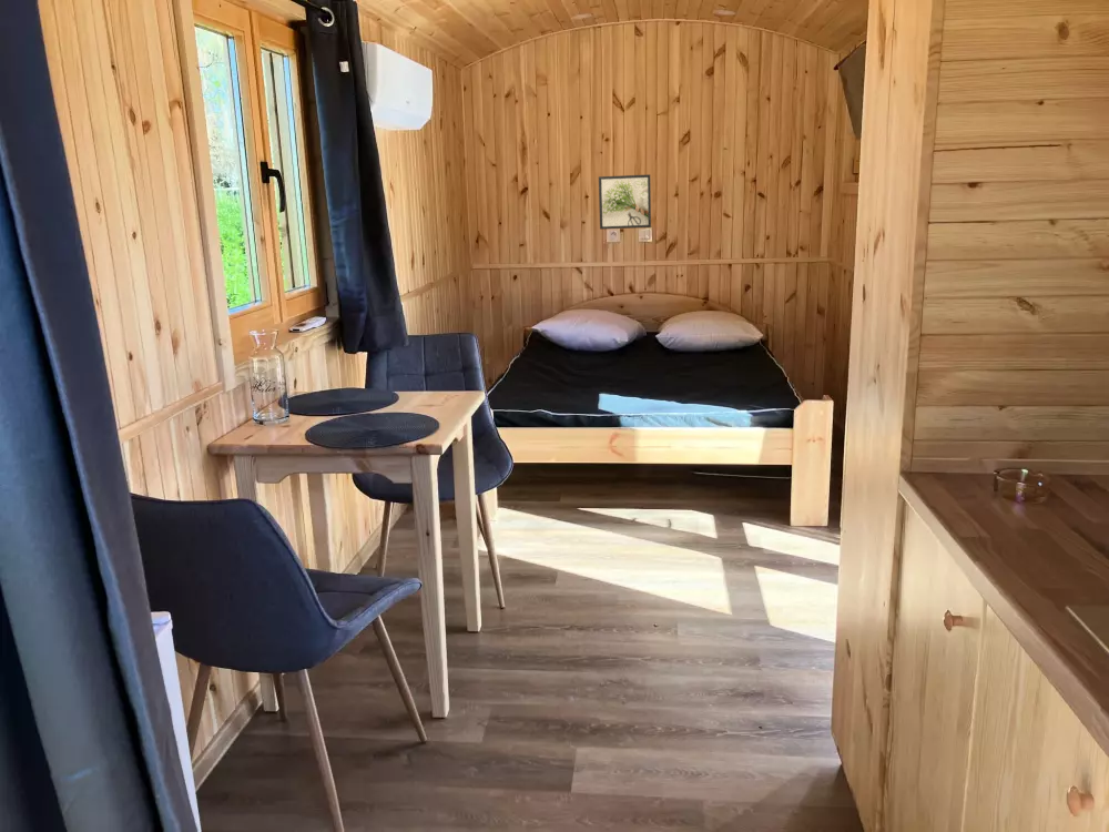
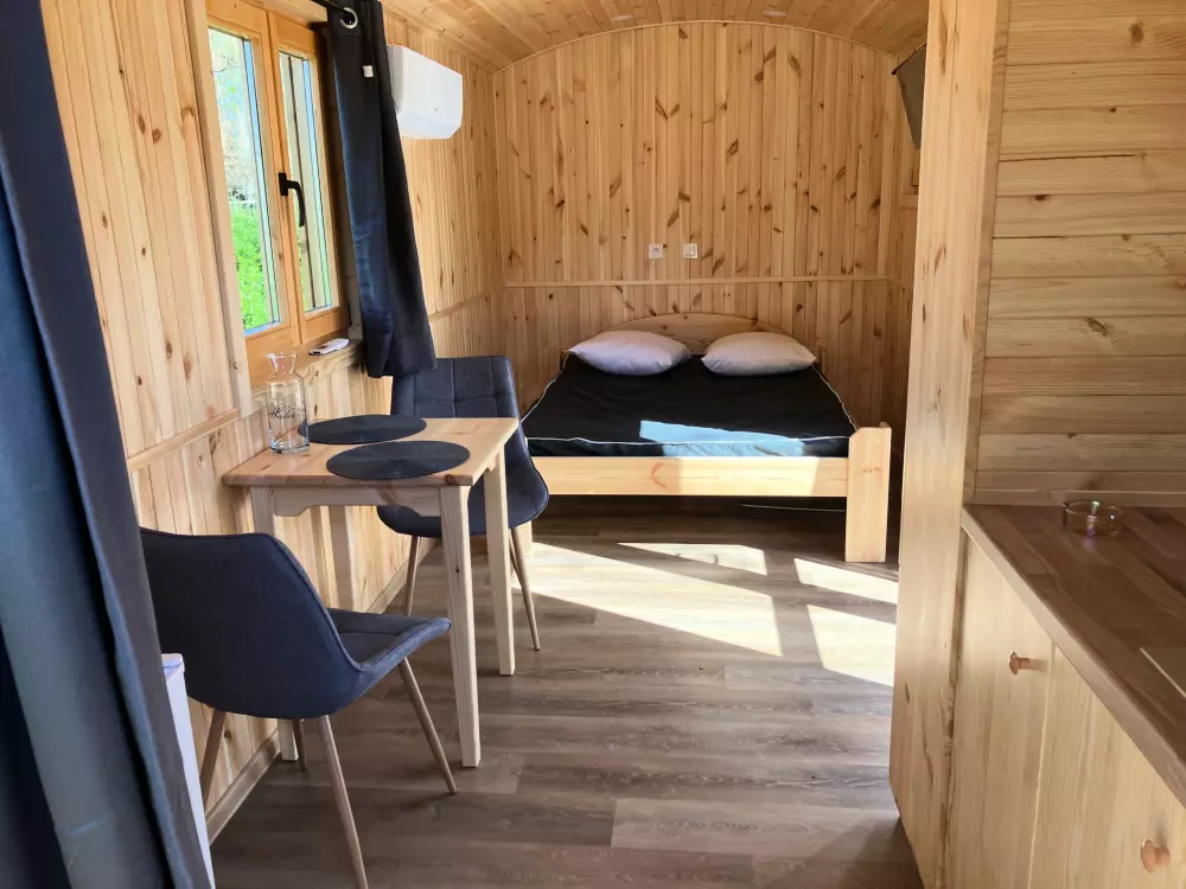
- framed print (624, 202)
